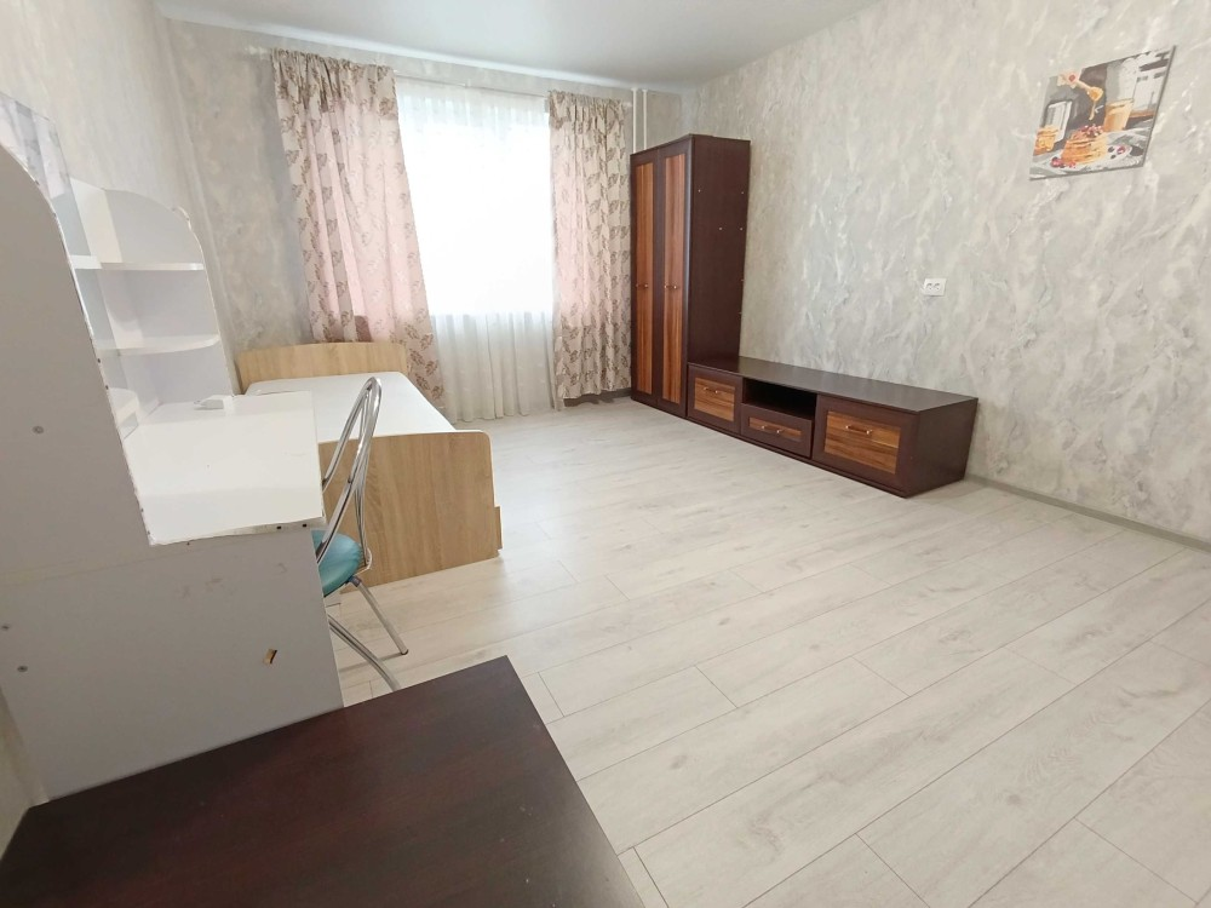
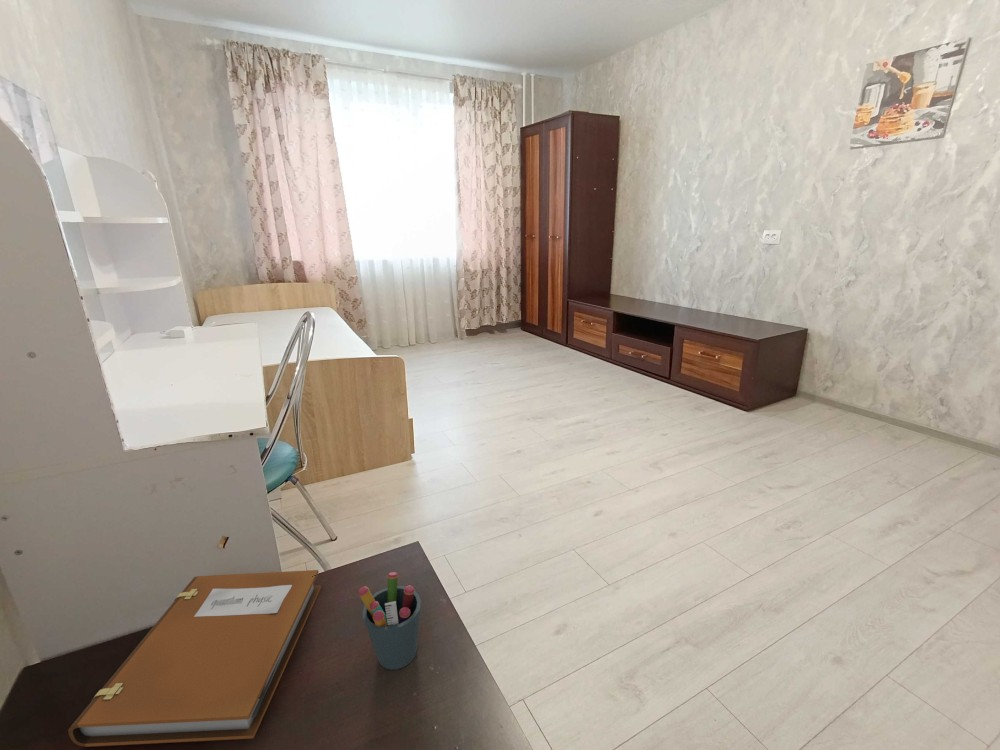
+ notebook (218, 639)
+ pen holder (392, 617)
